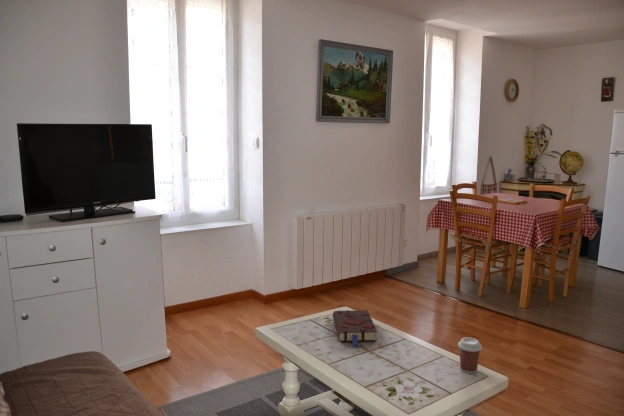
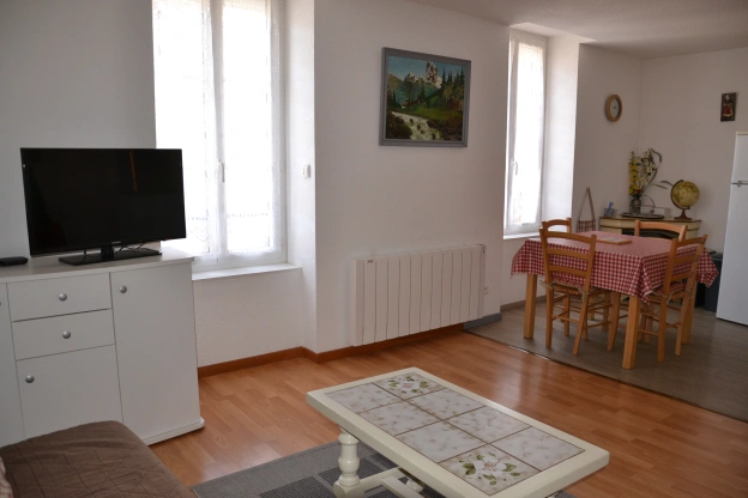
- coffee cup (469, 355)
- book (354, 327)
